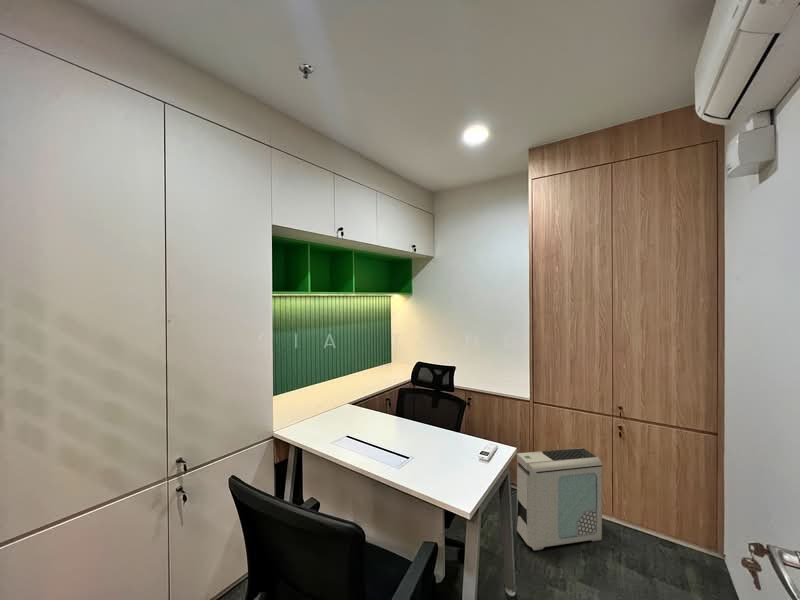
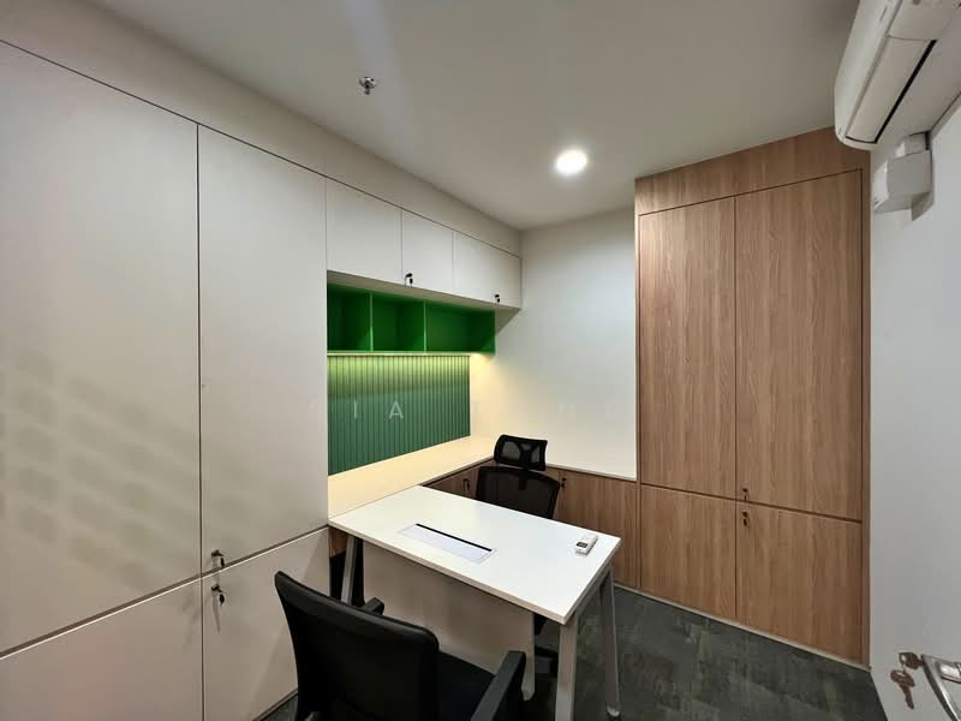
- air purifier (558, 494)
